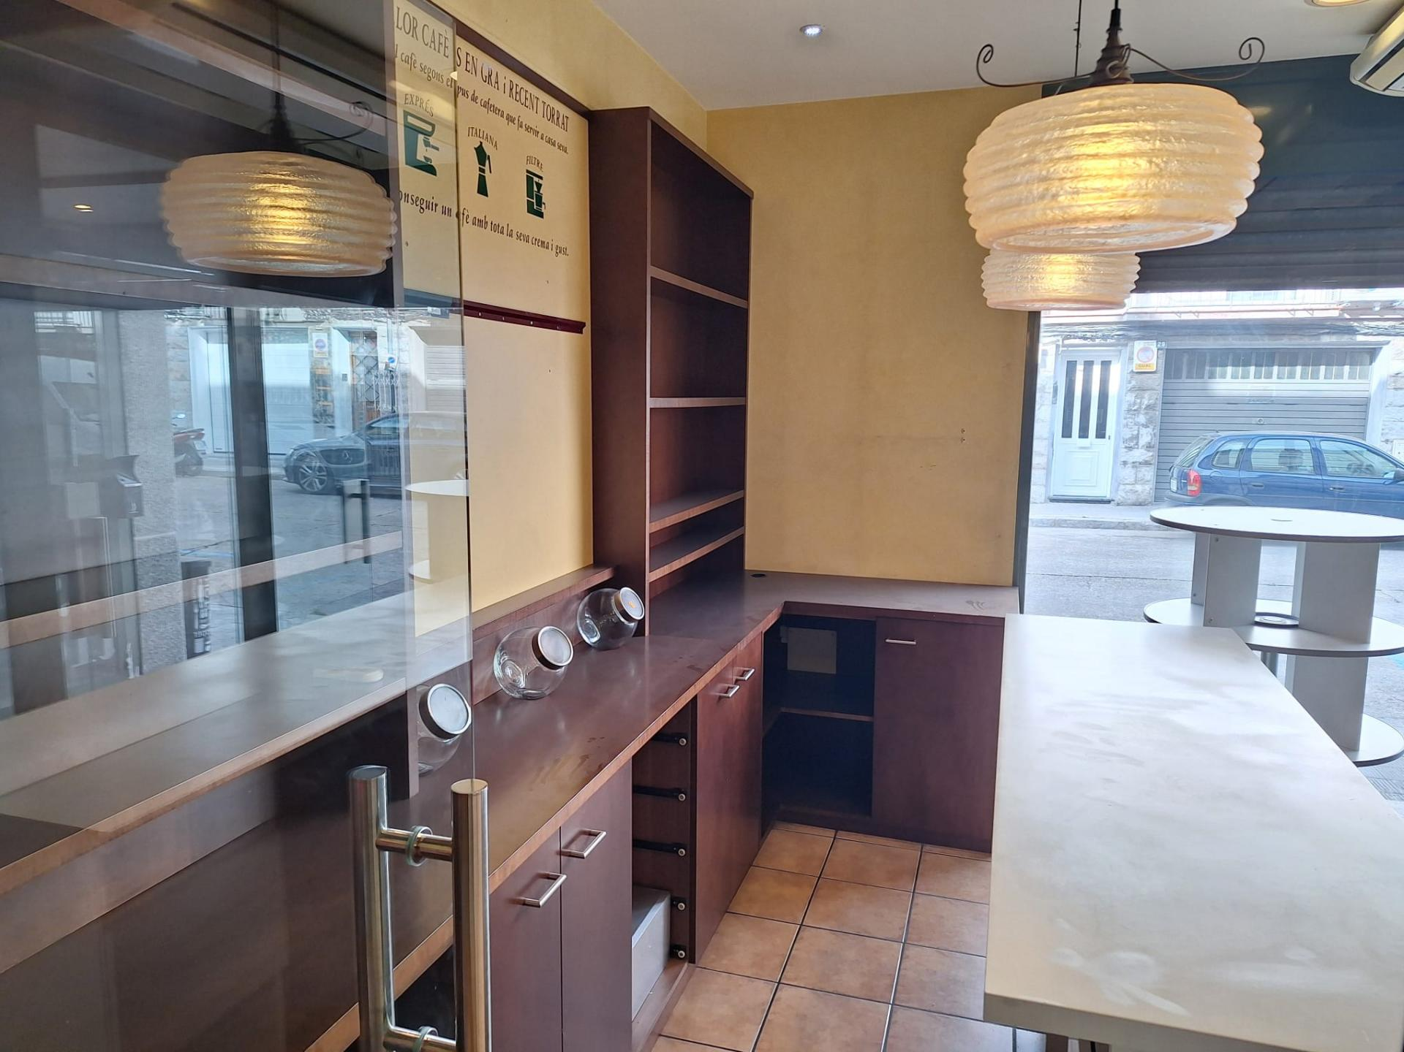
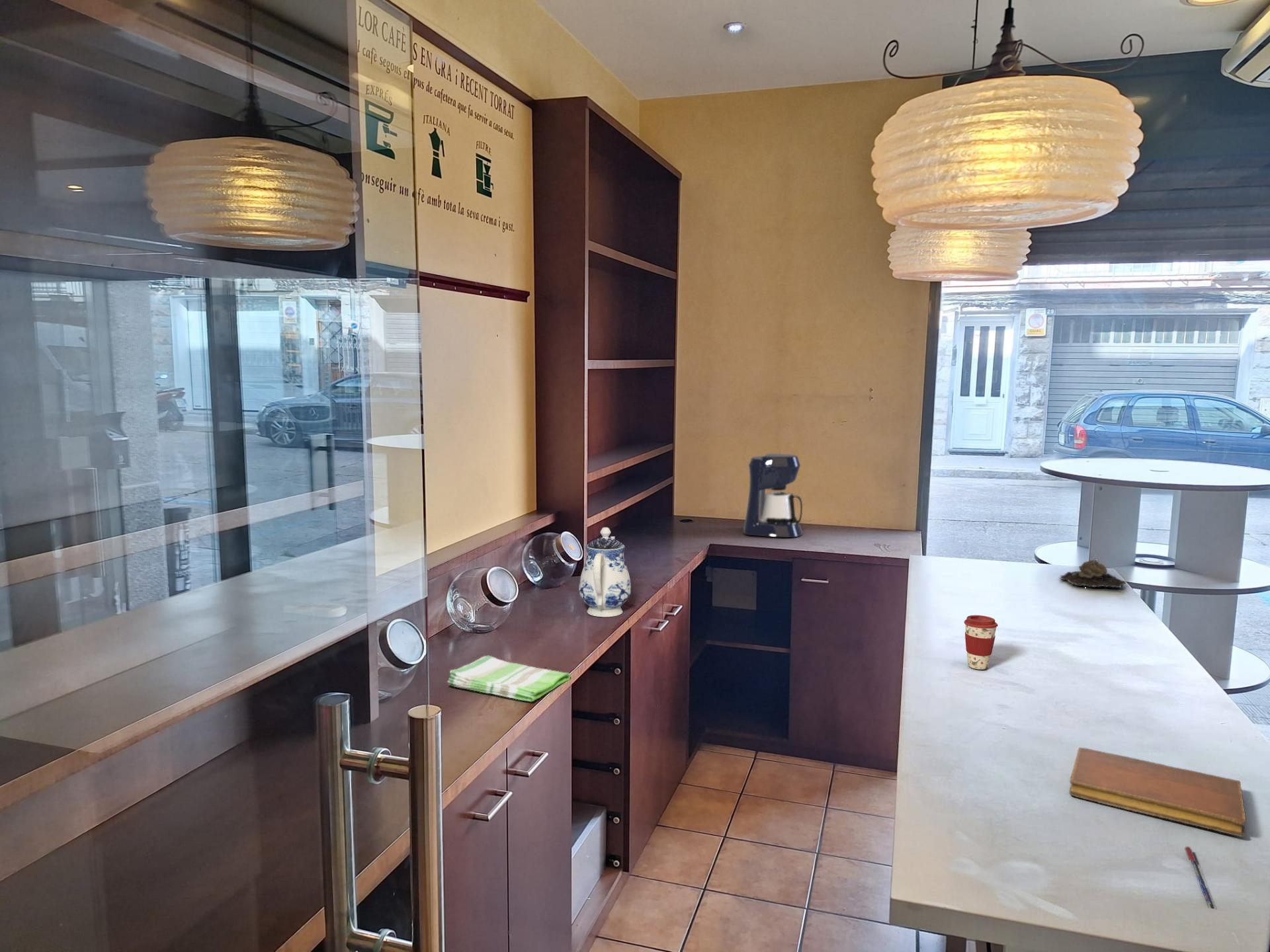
+ teapot (605, 570)
+ coffee cup (979, 642)
+ succulent plant (1093, 572)
+ coffee maker (773, 494)
+ pen (1199, 875)
+ dish towel (509, 675)
+ notebook (1154, 787)
